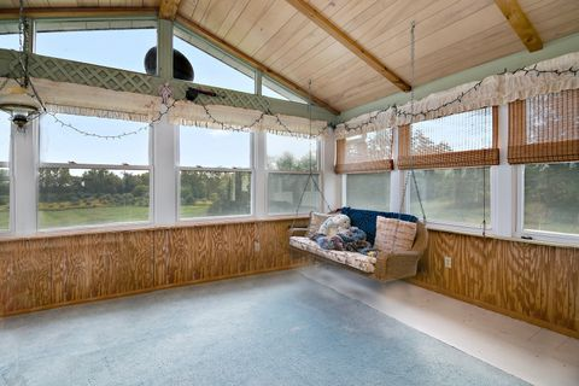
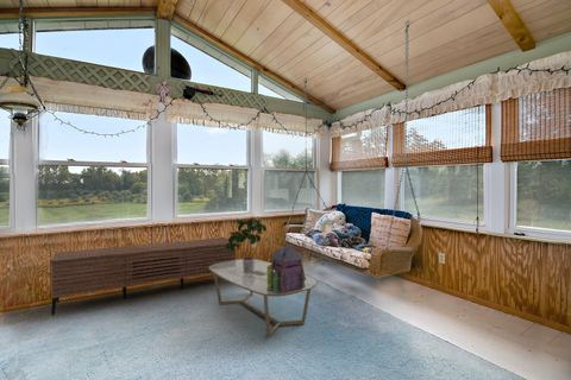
+ sideboard (153, 270)
+ potted plant (244, 245)
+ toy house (288, 265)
+ coffee table (258, 292)
